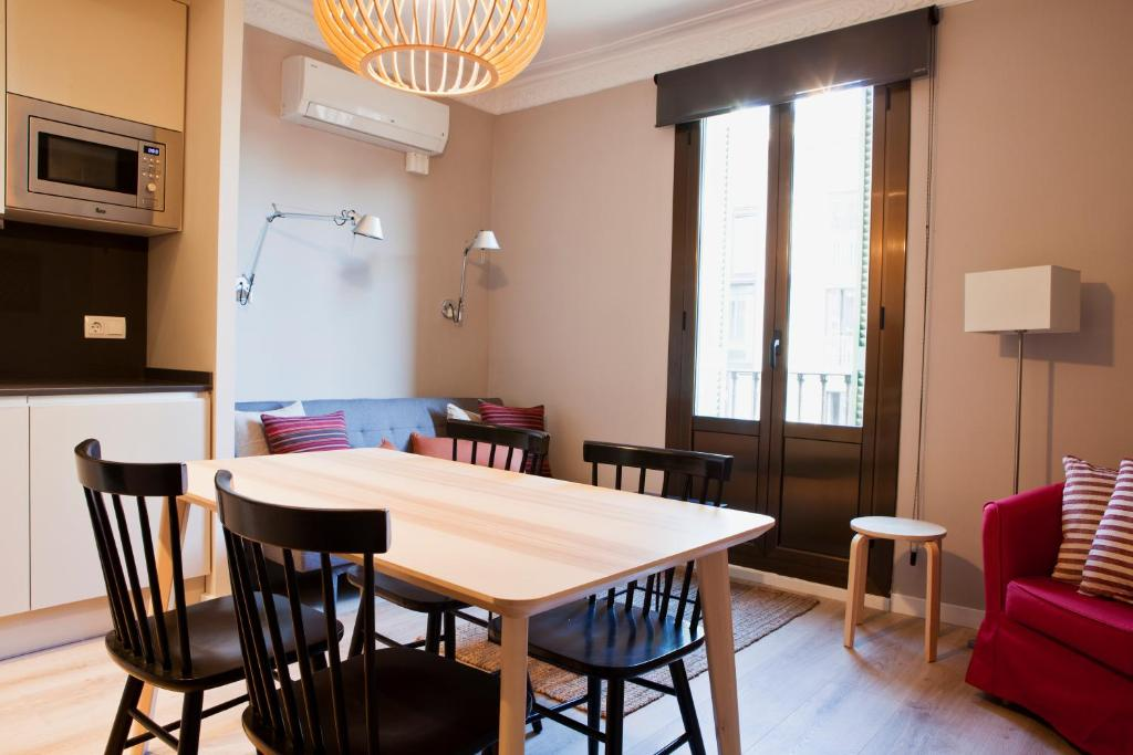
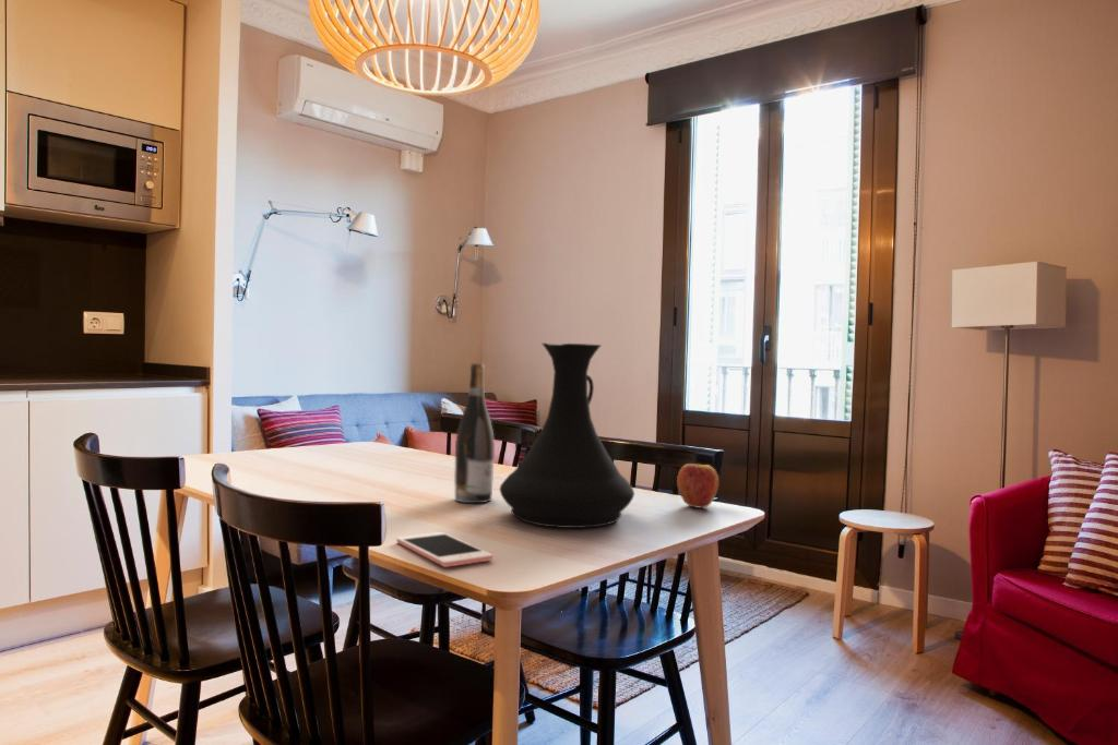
+ wine bottle (475, 431)
+ cell phone (442, 548)
+ apple (698, 483)
+ vase (569, 430)
